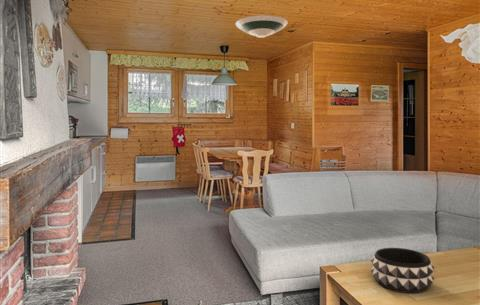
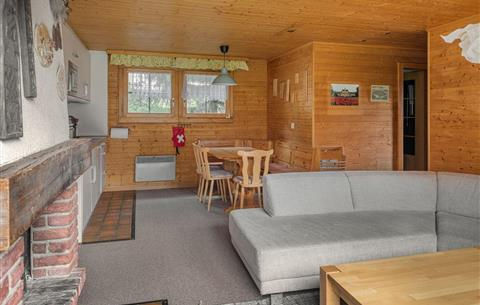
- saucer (261, 30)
- decorative bowl (401, 268)
